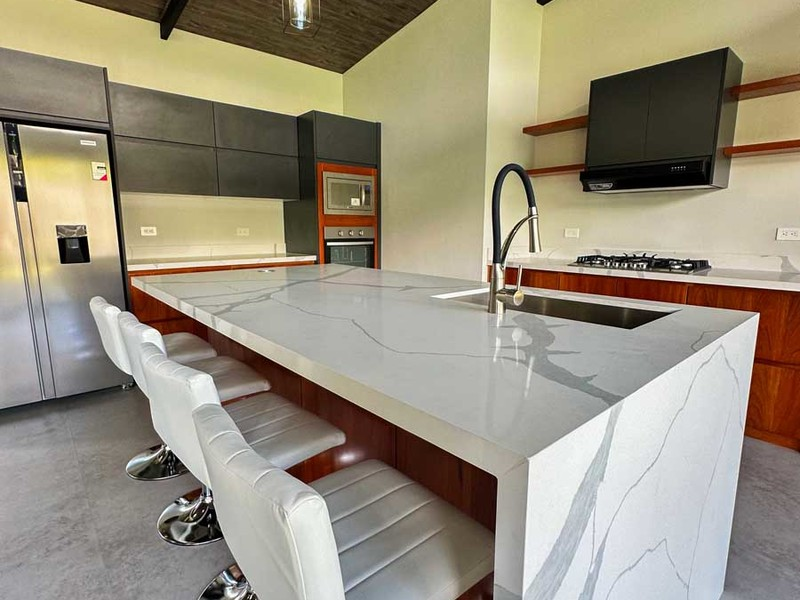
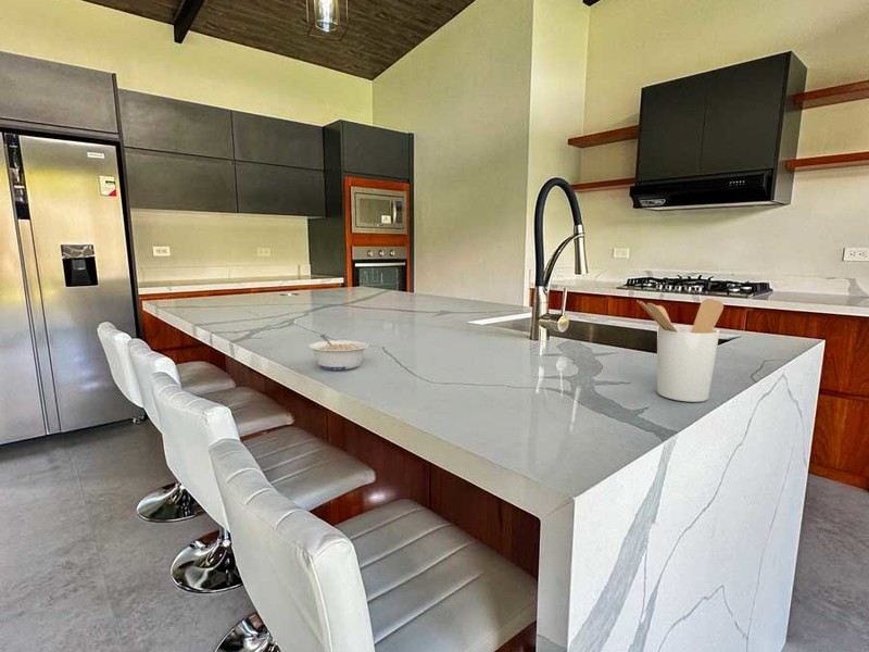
+ utensil holder (673, 346)
+ legume (337, 352)
